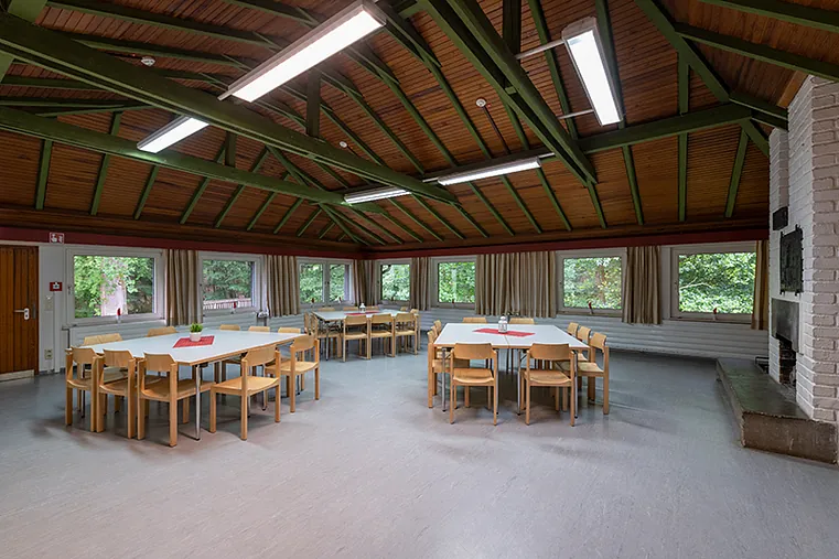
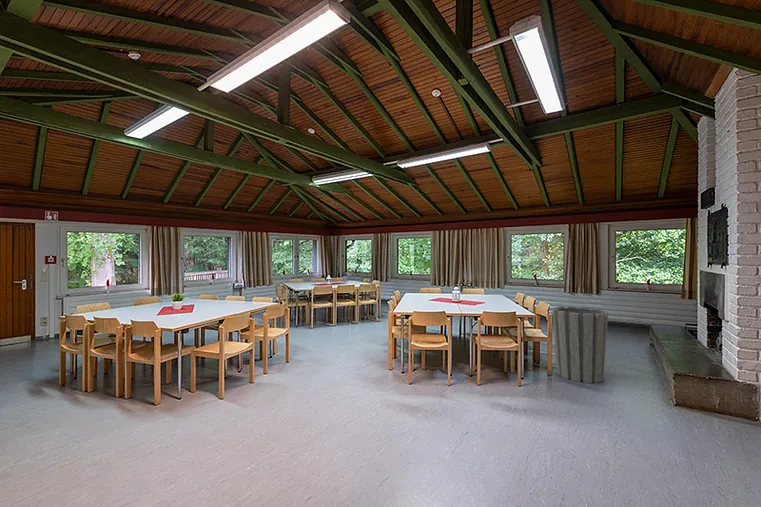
+ trash can (579, 342)
